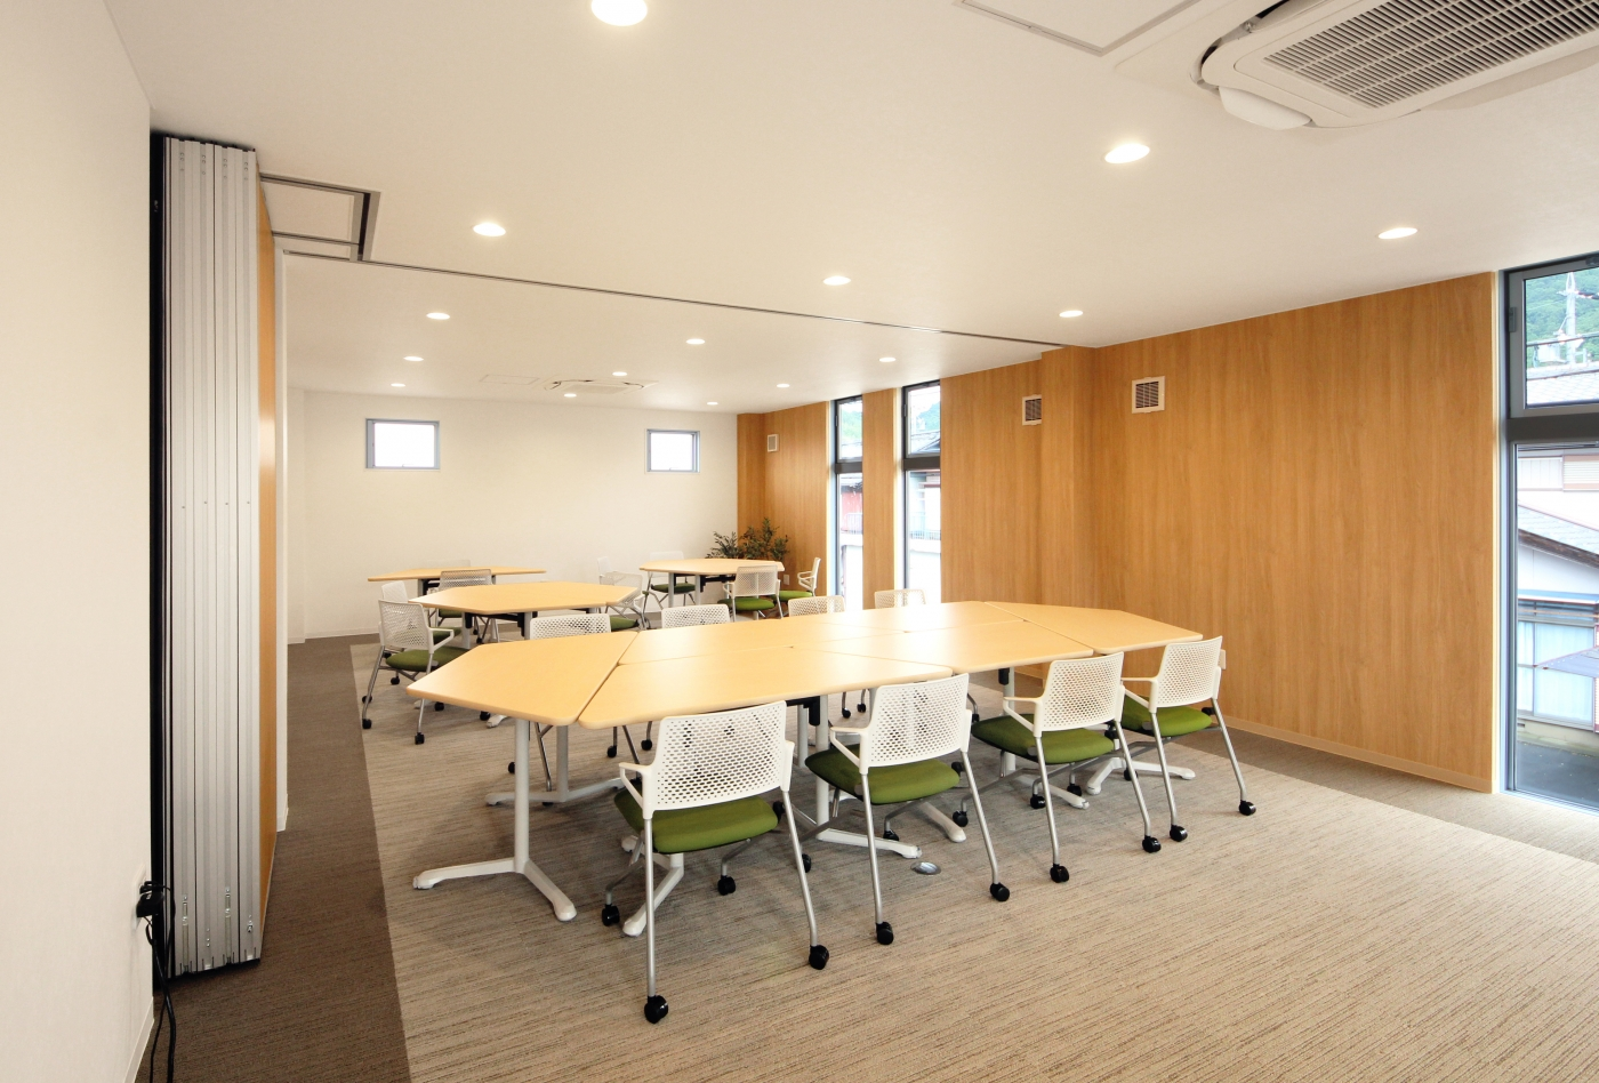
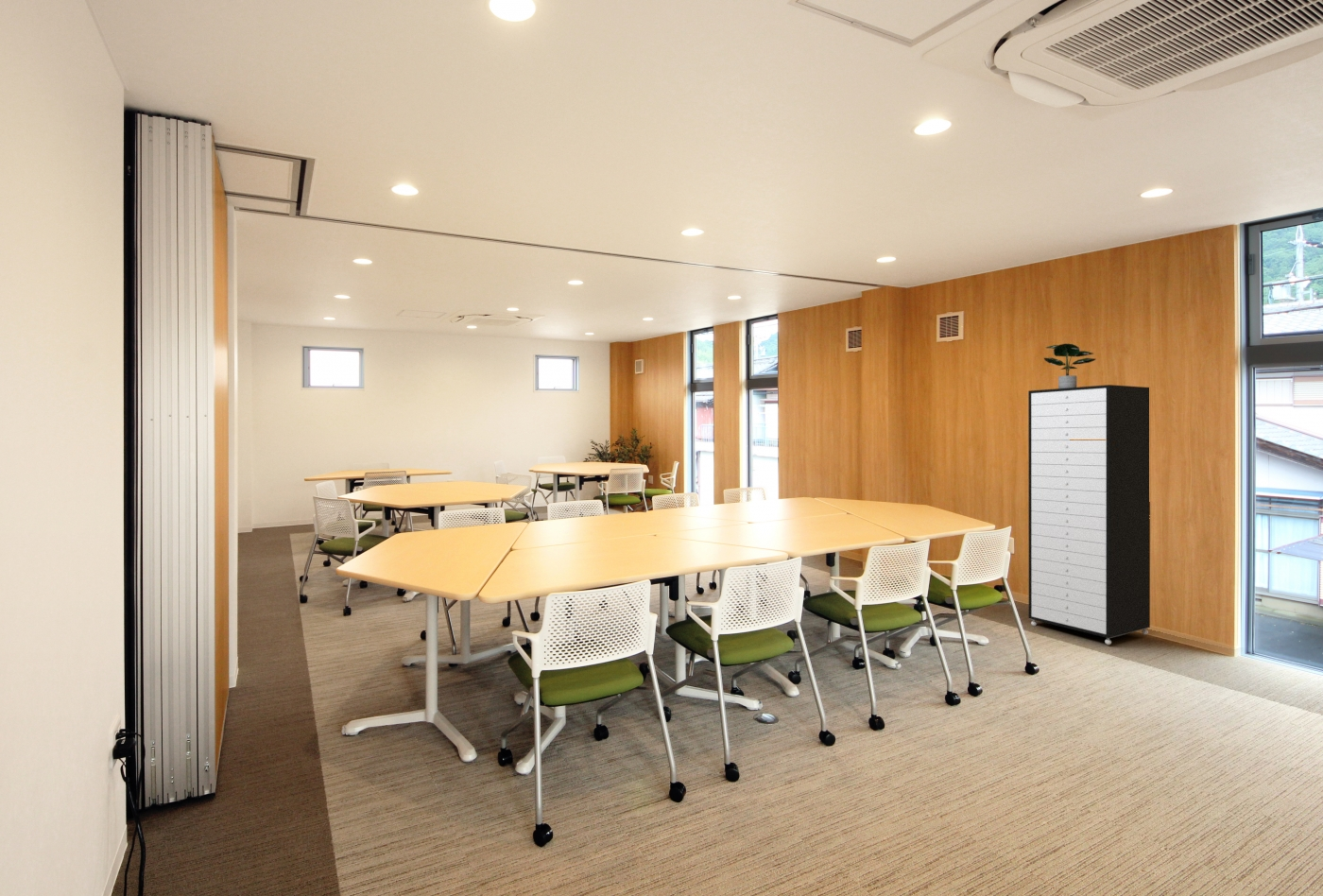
+ storage cabinet (1087, 509)
+ potted plant (1069, 366)
